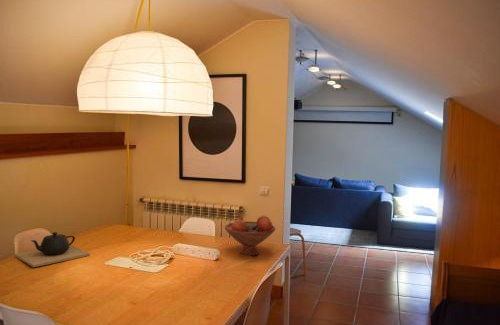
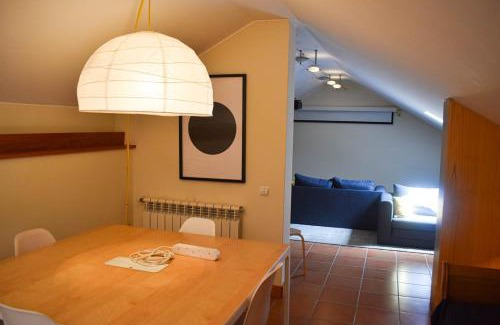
- fruit bowl (249, 235)
- teapot (52, 244)
